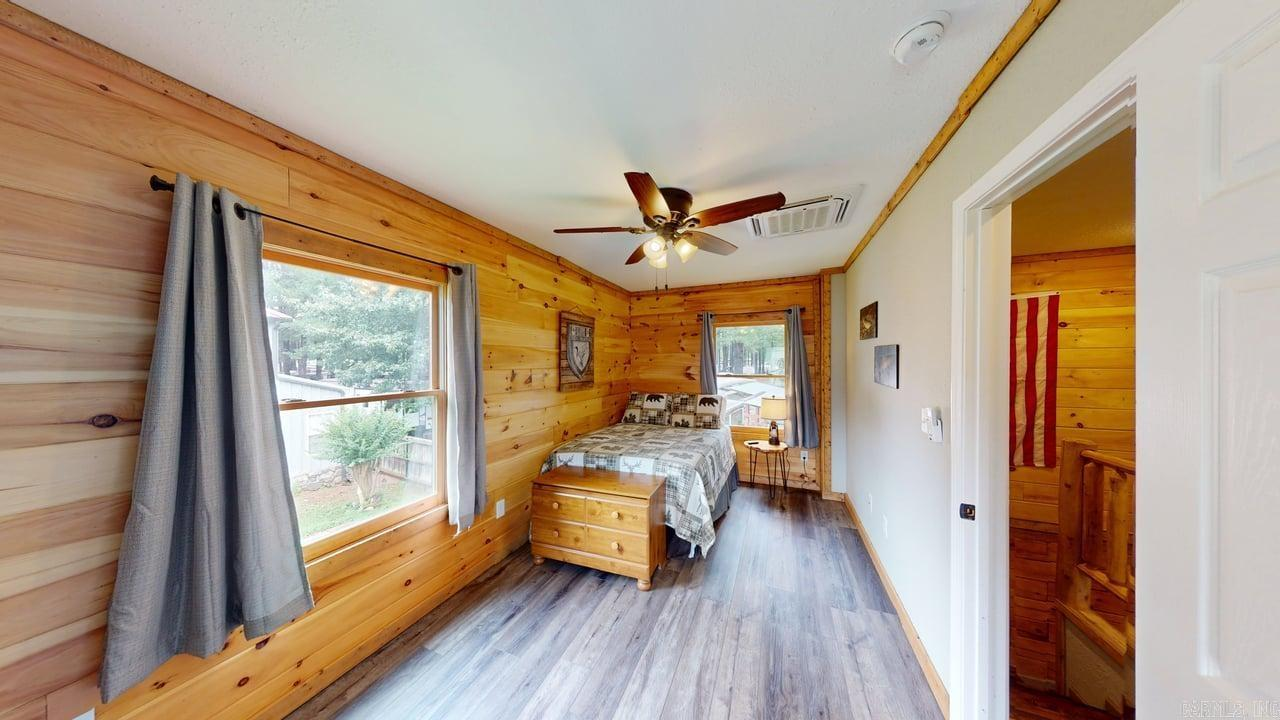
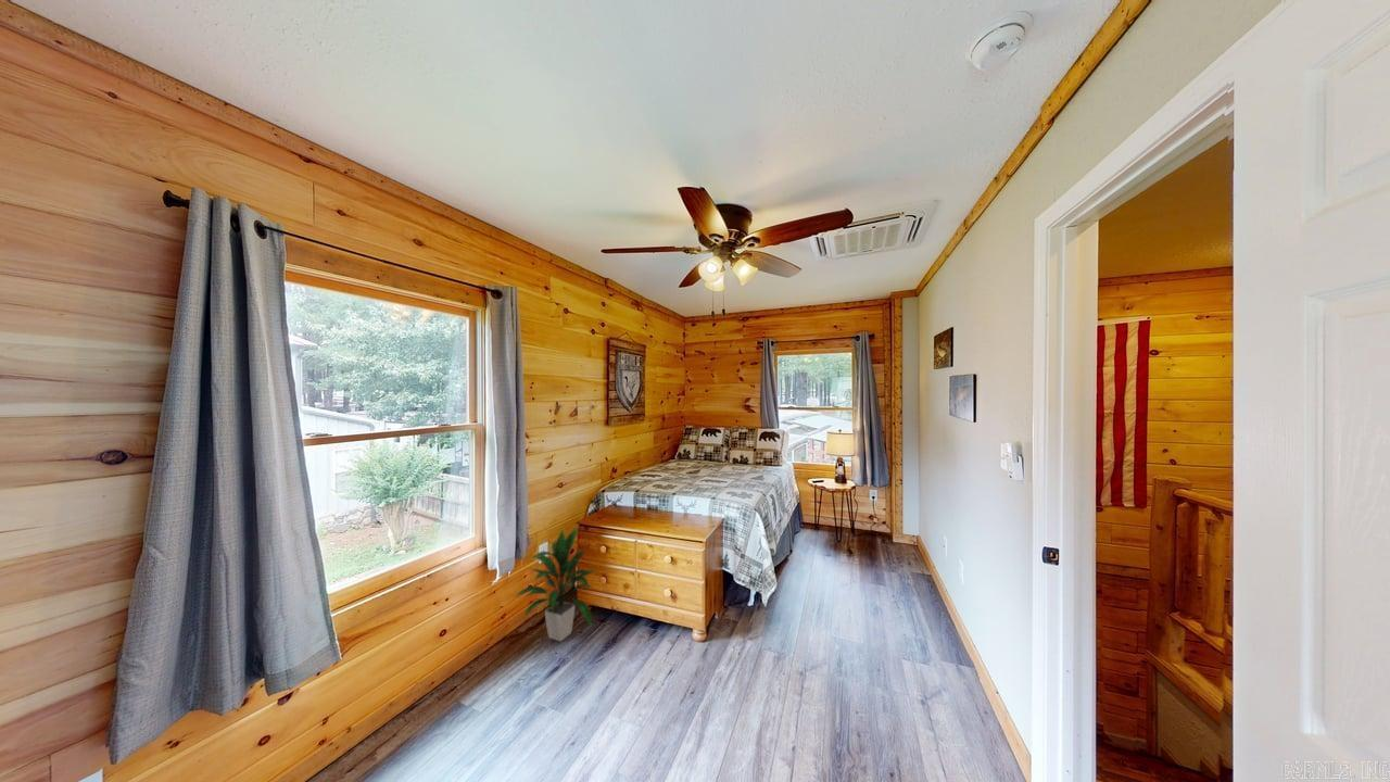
+ indoor plant (560, 584)
